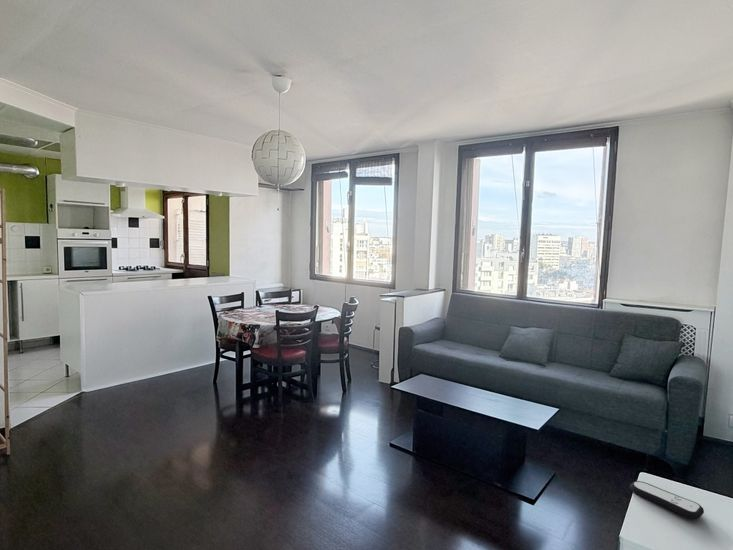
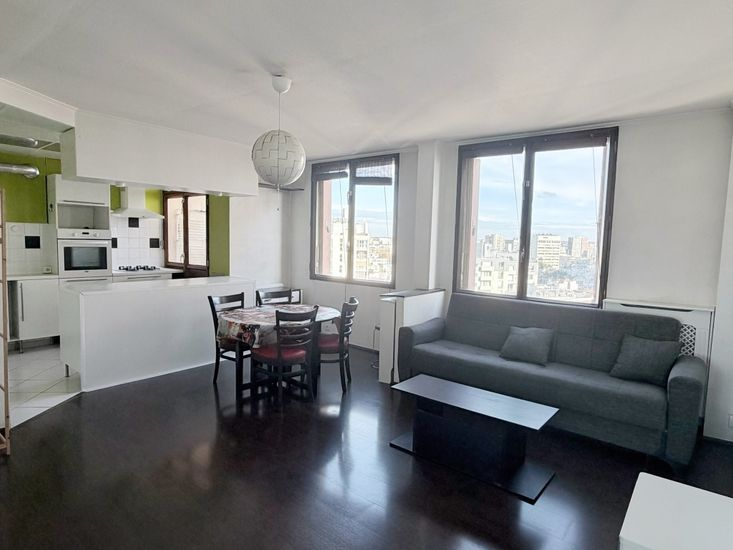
- remote control (664, 498)
